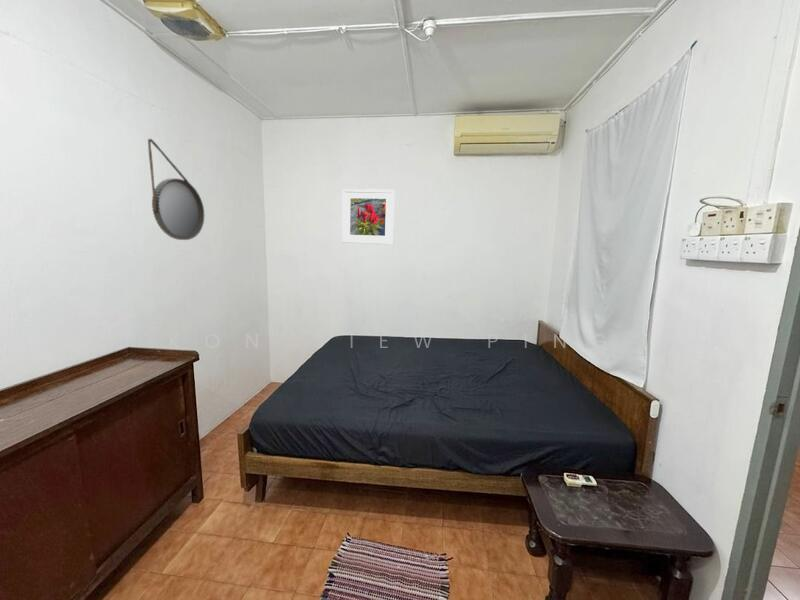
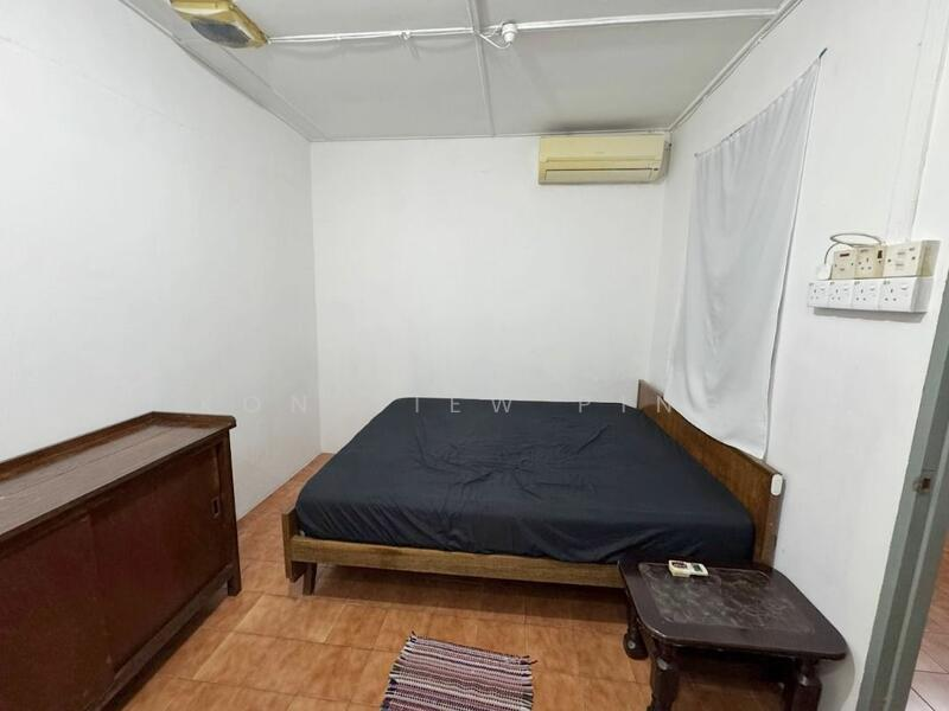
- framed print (367, 217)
- home mirror (178, 195)
